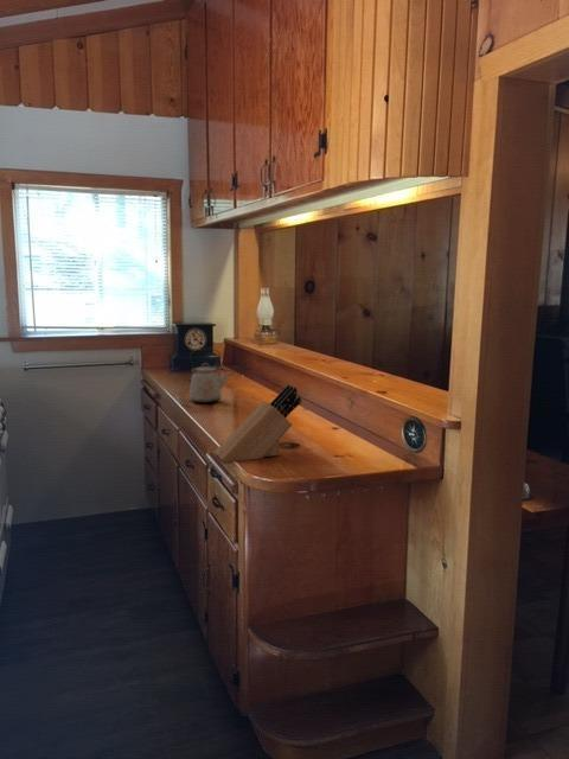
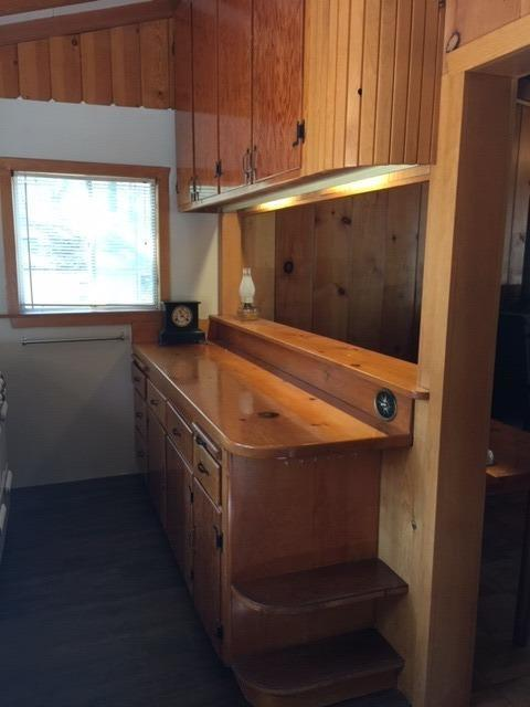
- knife block (258, 421)
- kettle (211, 375)
